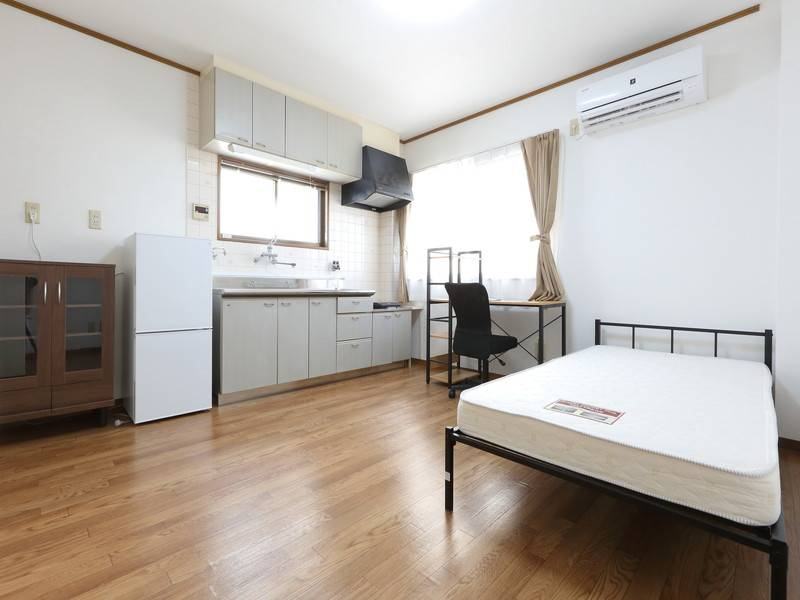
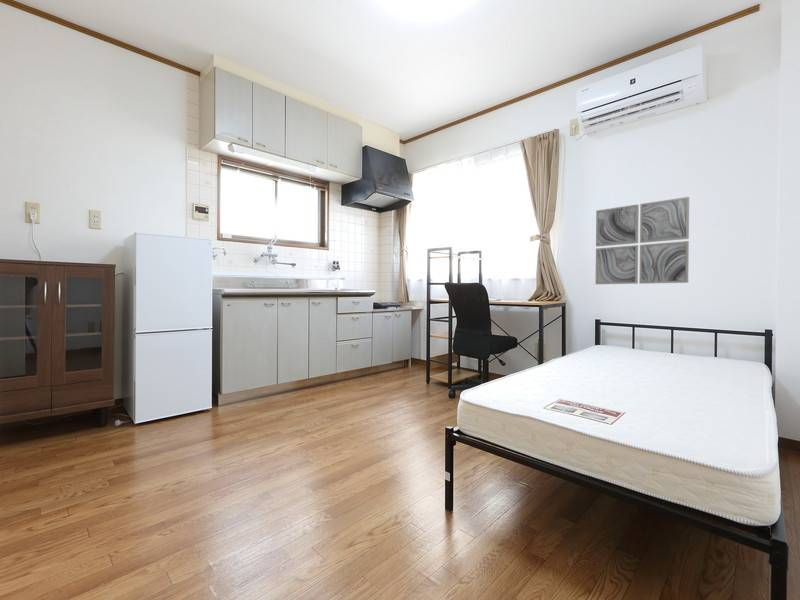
+ wall art (640, 245)
